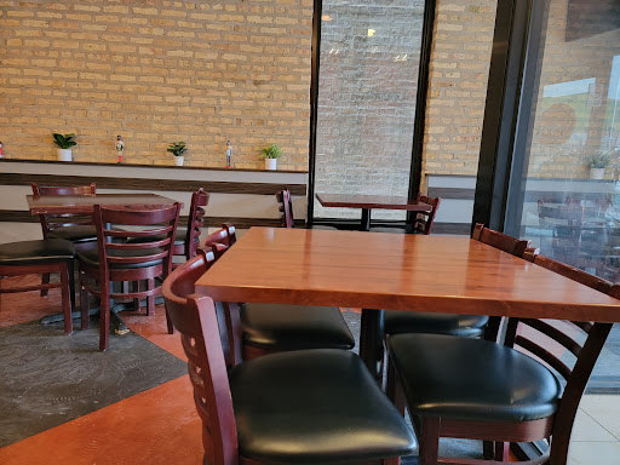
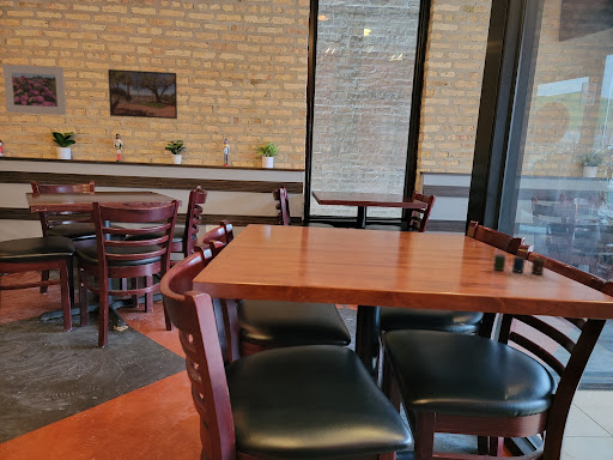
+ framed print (35, 90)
+ cup (516, 259)
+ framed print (142, 93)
